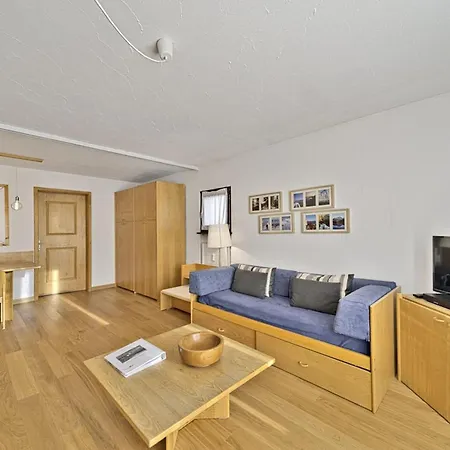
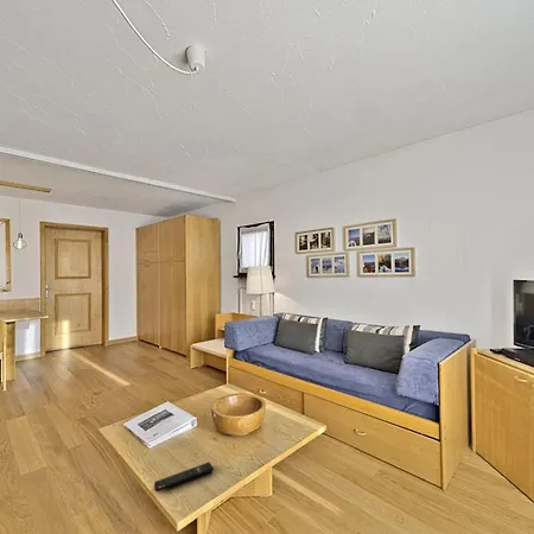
+ remote control (184, 476)
